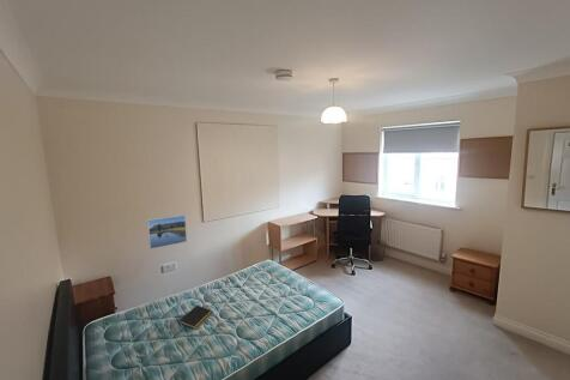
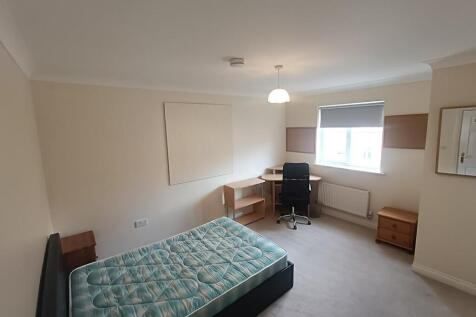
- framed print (168, 230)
- notepad (196, 316)
